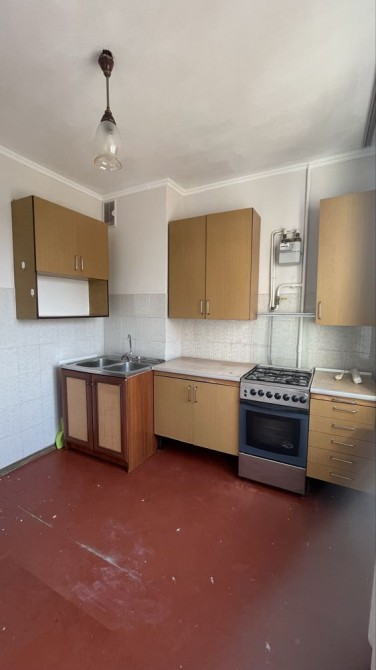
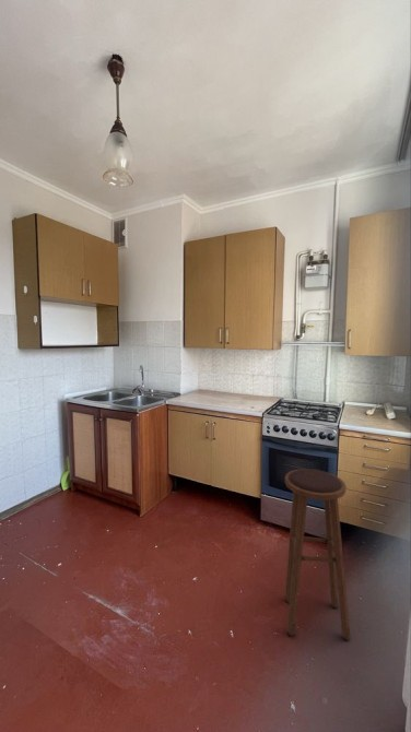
+ stool (314, 556)
